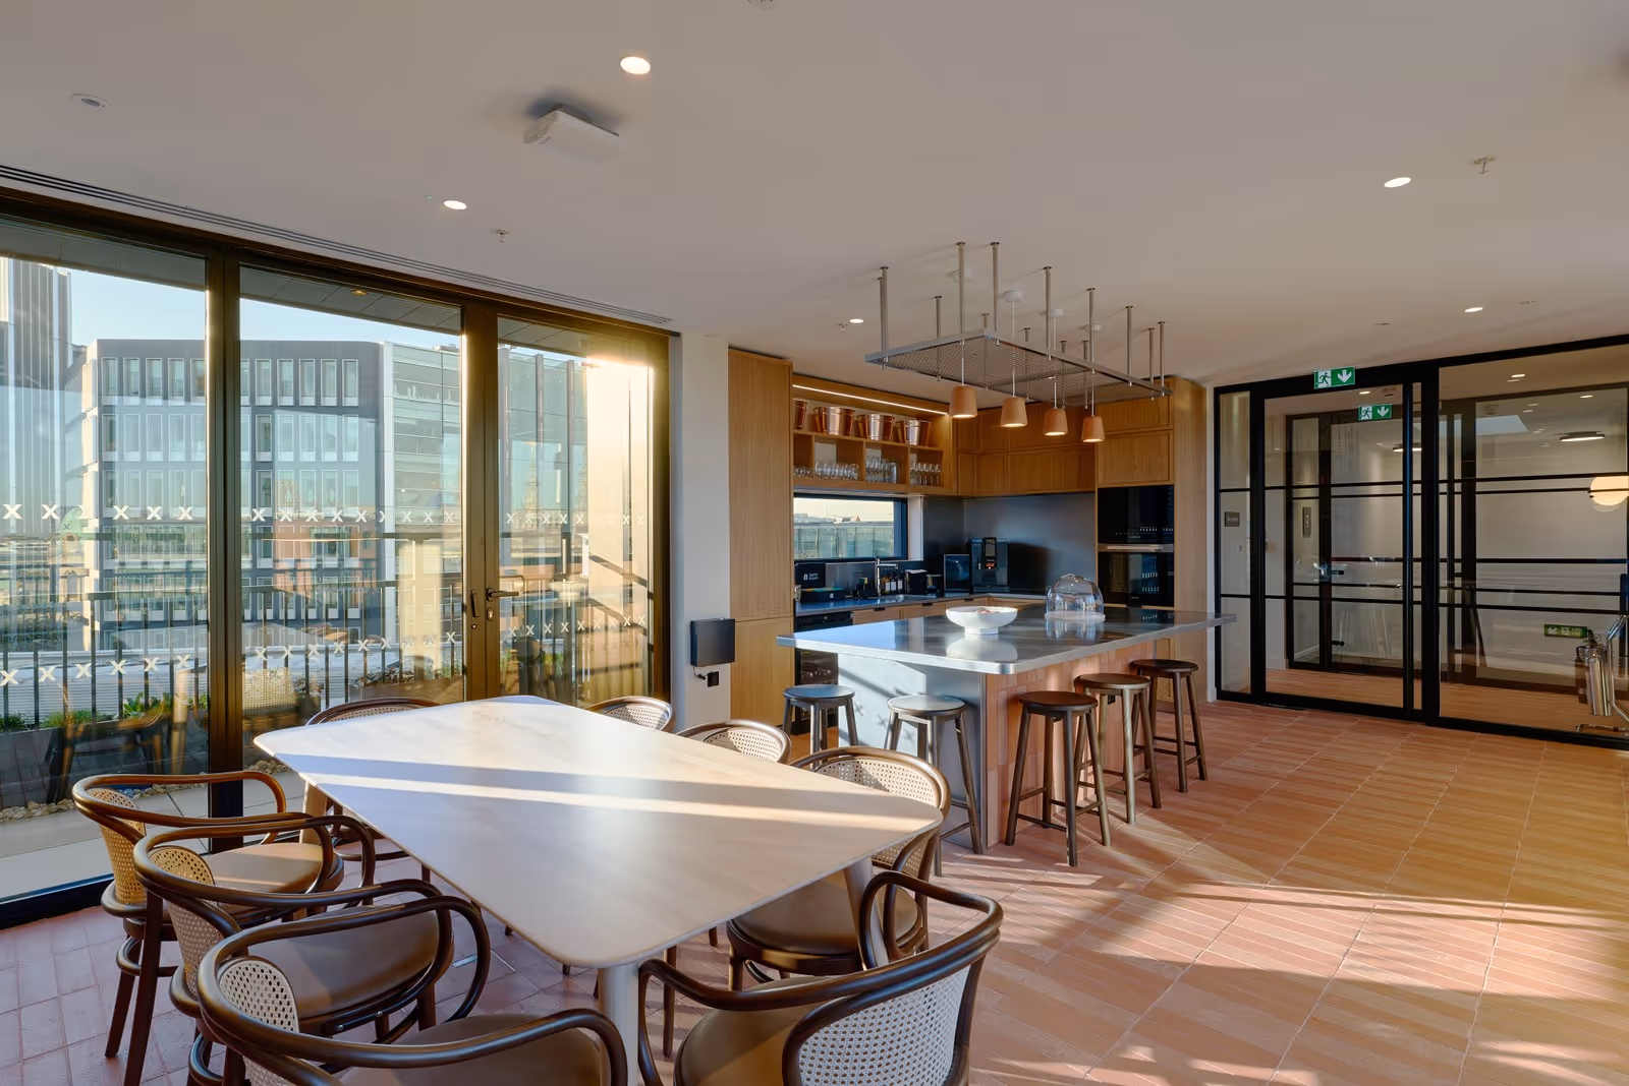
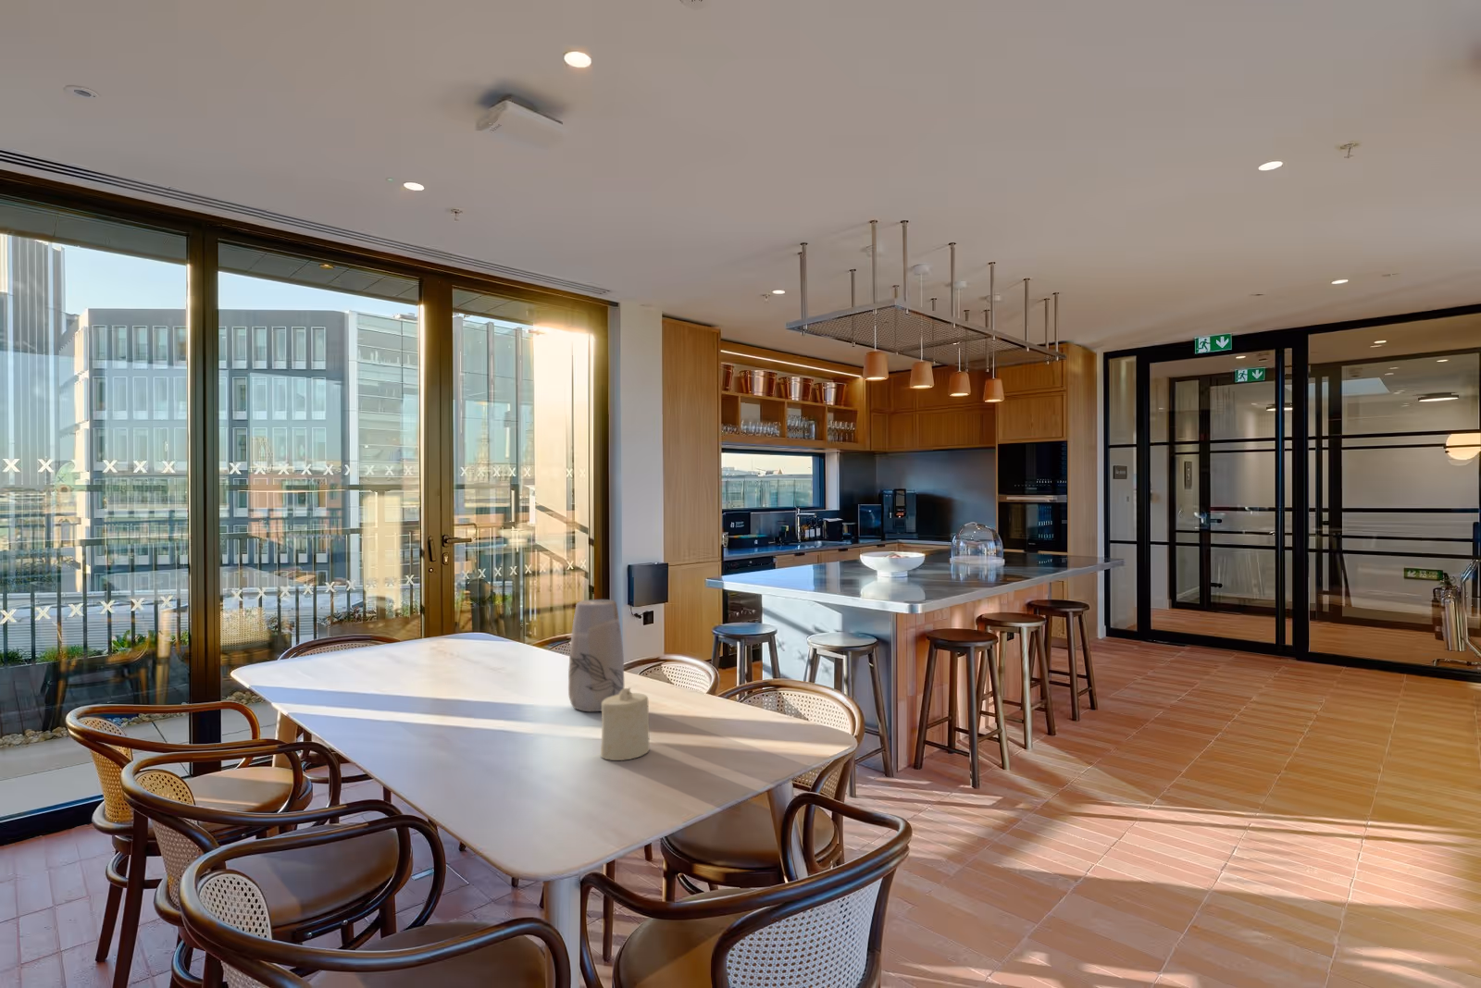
+ candle (625, 720)
+ vase (597, 653)
